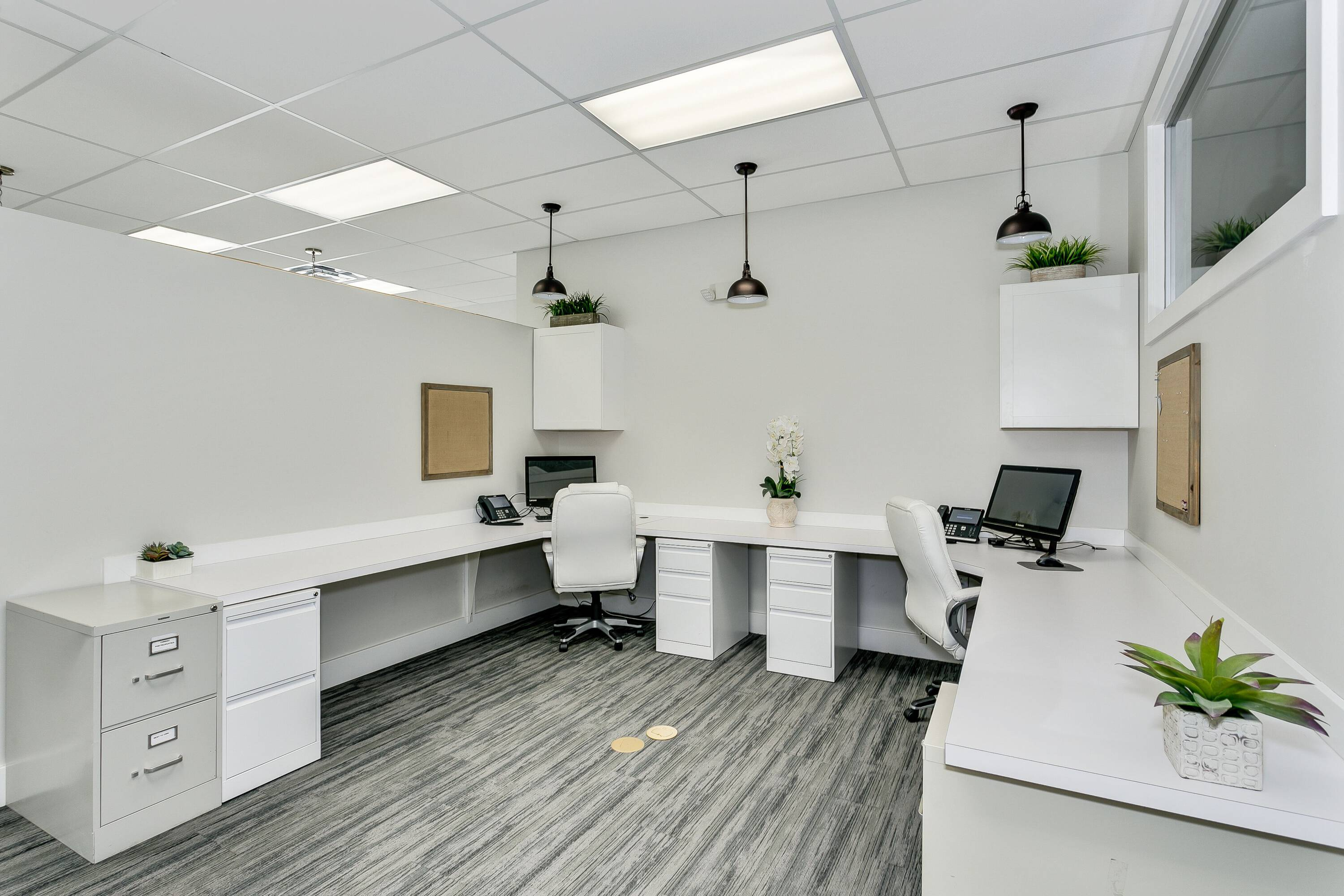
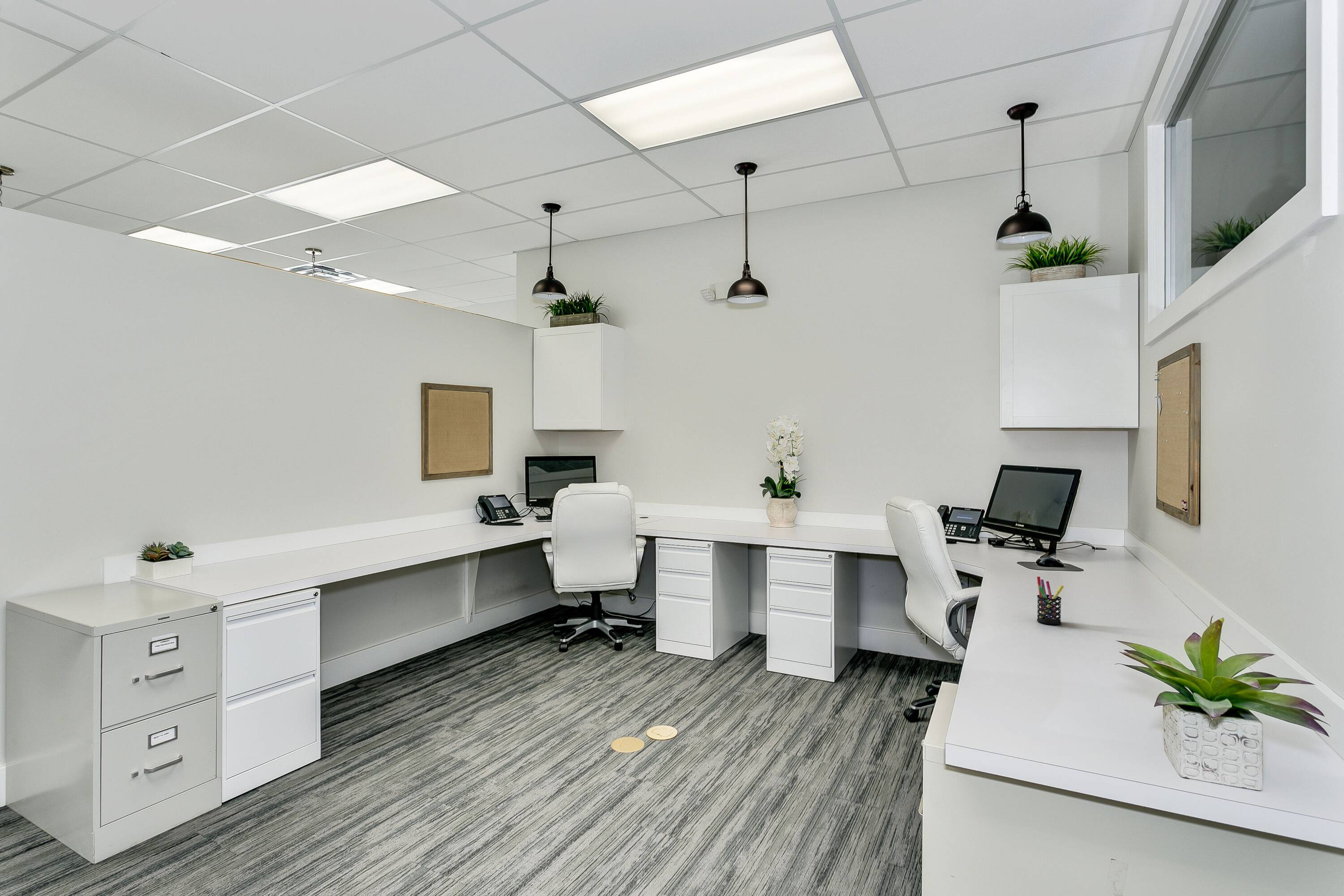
+ pen holder (1046, 600)
